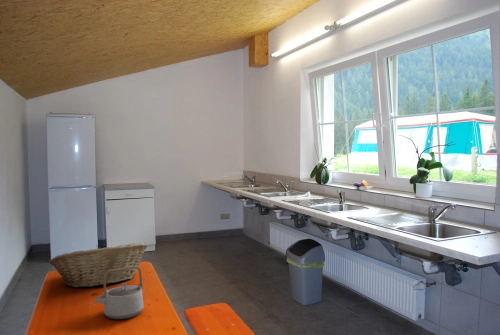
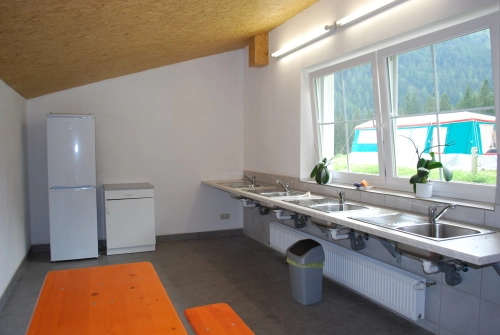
- teapot (119, 291)
- fruit basket (100, 261)
